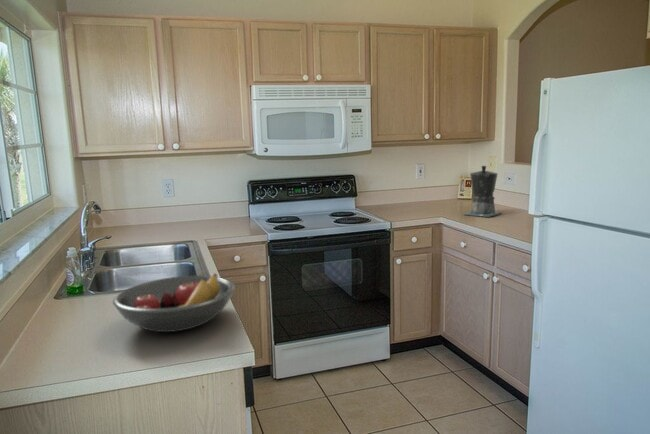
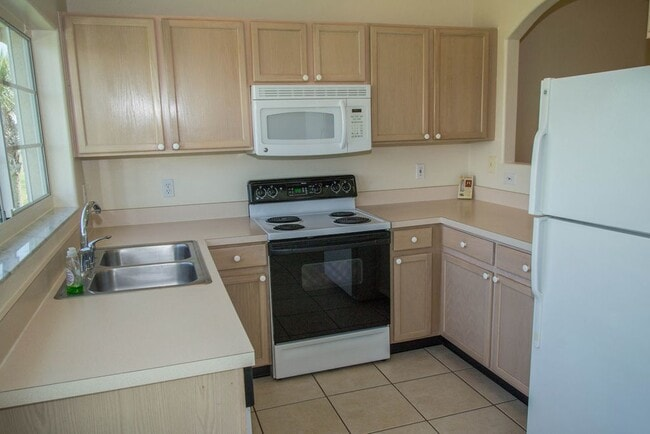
- fruit bowl (176, 302)
- coffee maker (483, 190)
